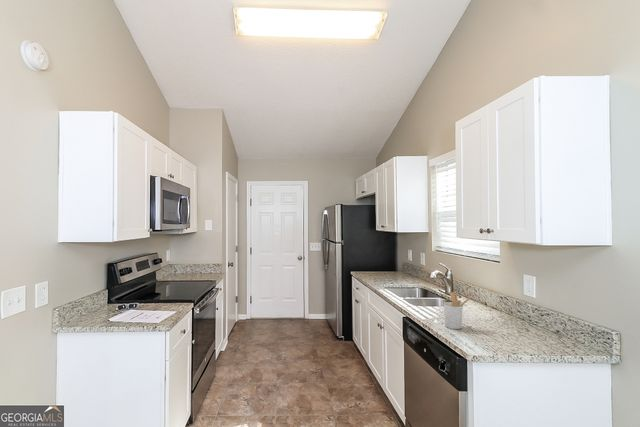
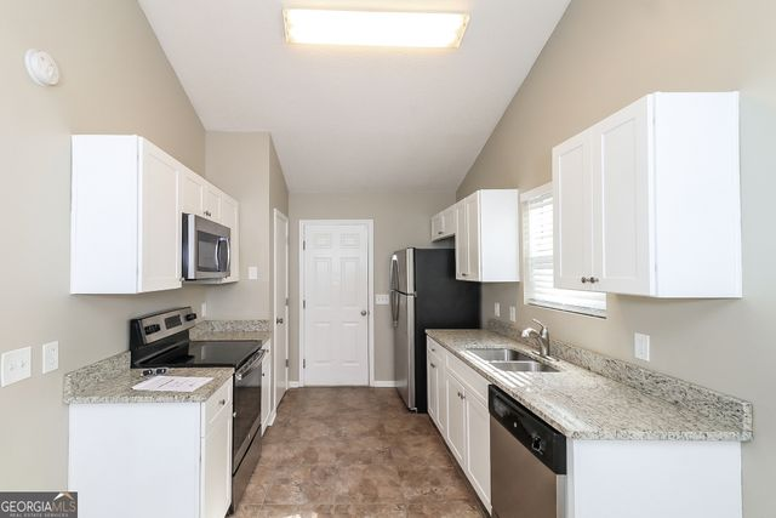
- utensil holder (458, 310)
